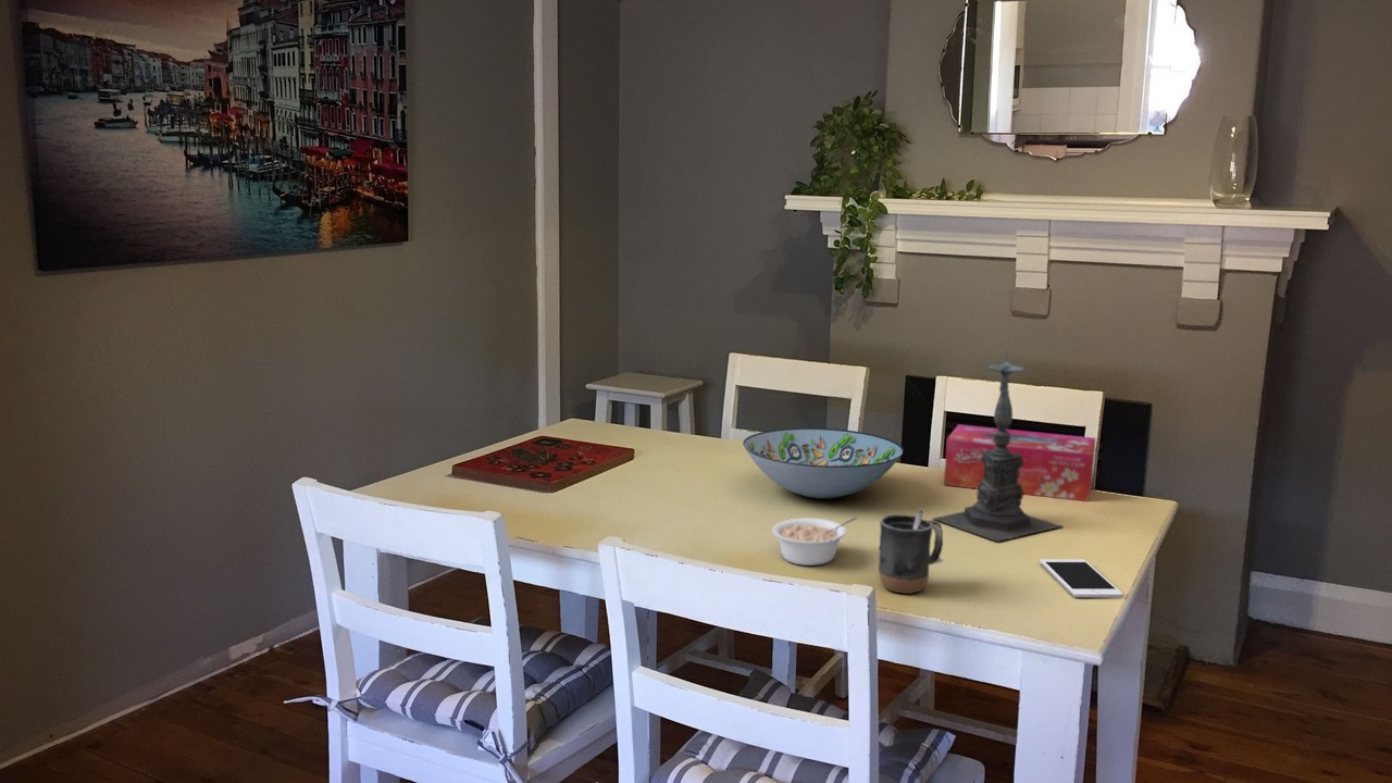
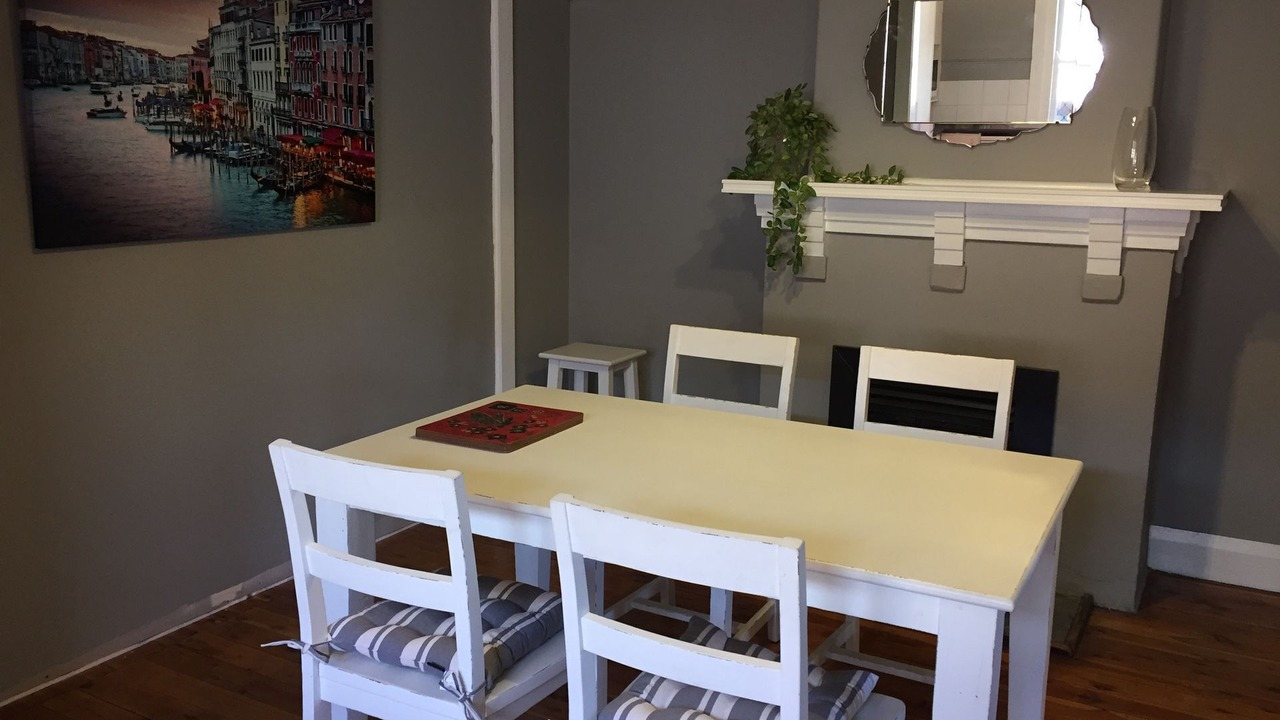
- candle holder (1003, 432)
- legume (810, 539)
- decorative bowl (821, 469)
- mug (913, 549)
- cell phone (1079, 577)
- tissue box (1023, 461)
